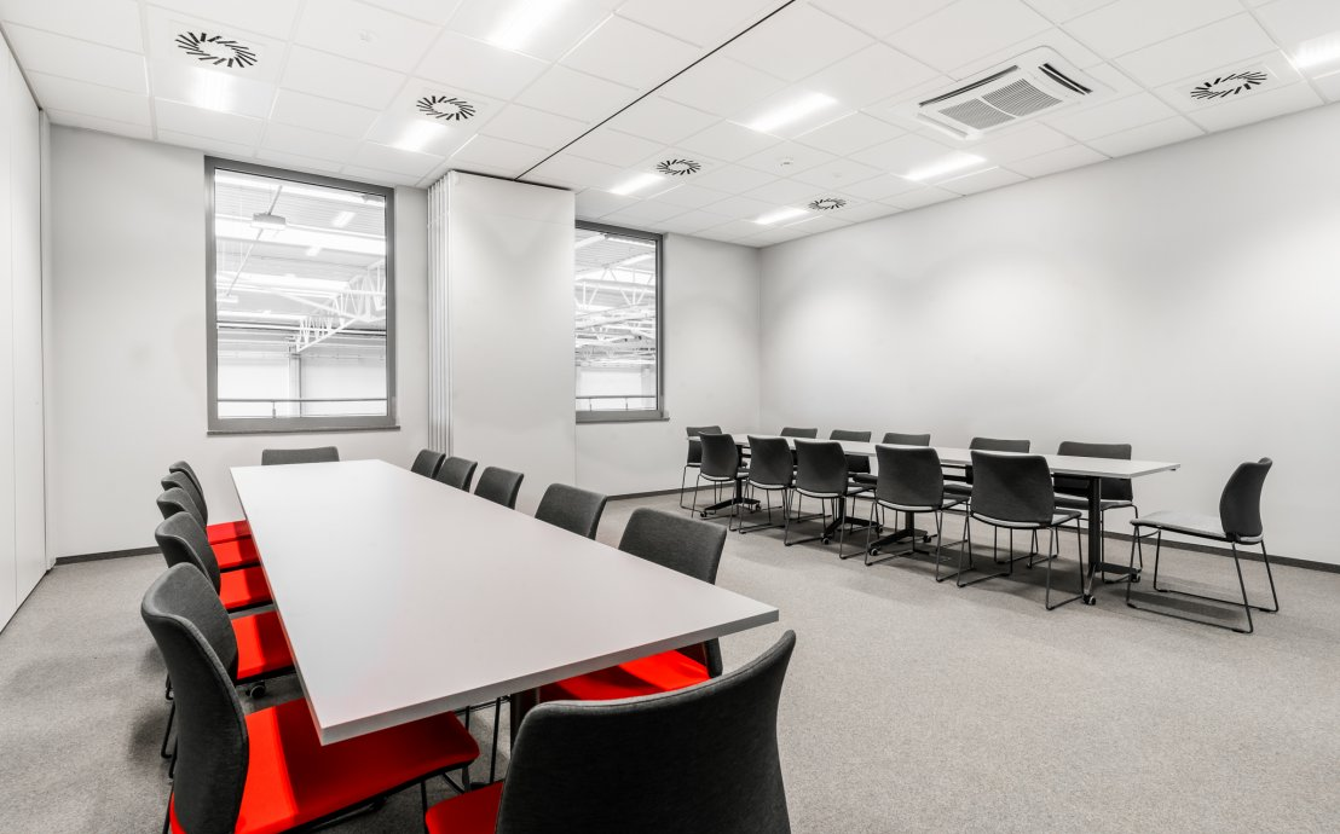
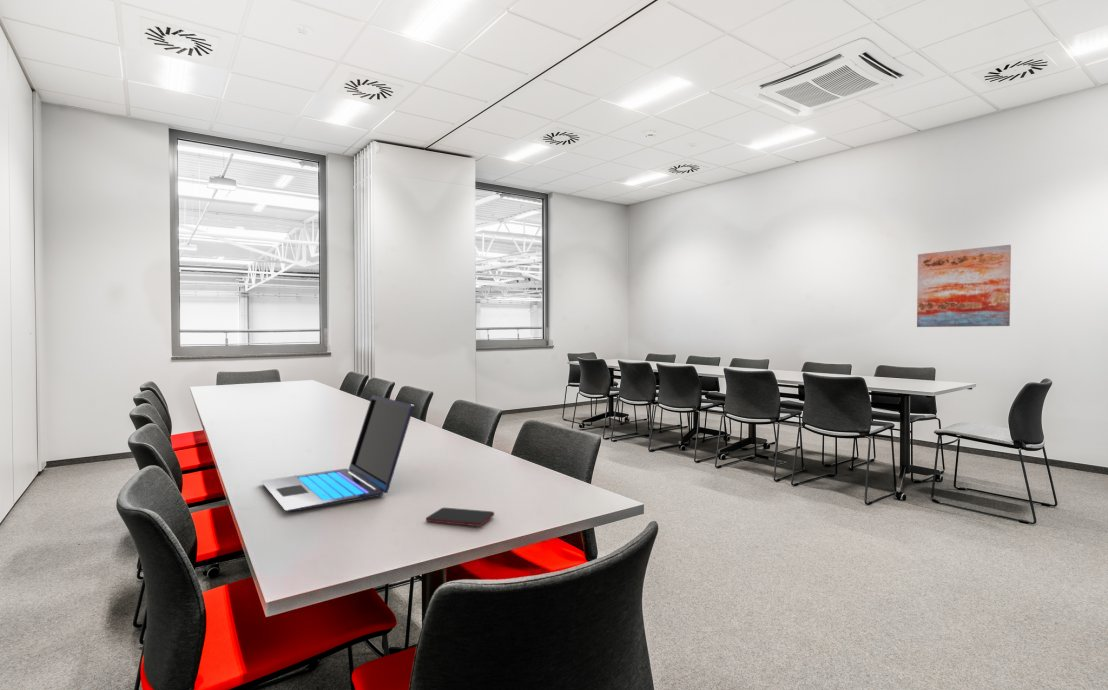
+ wall art (961, 288)
+ smartphone (460, 516)
+ laptop (354, 450)
